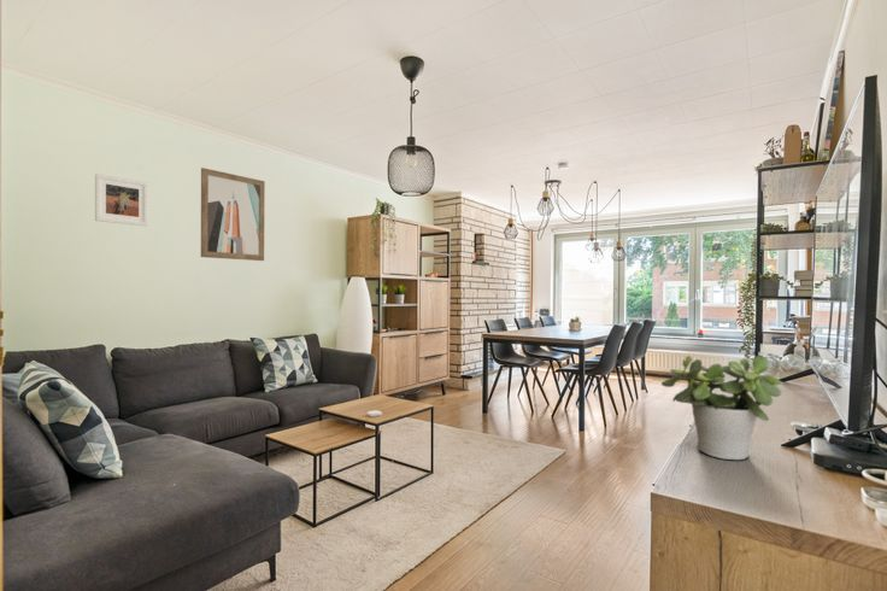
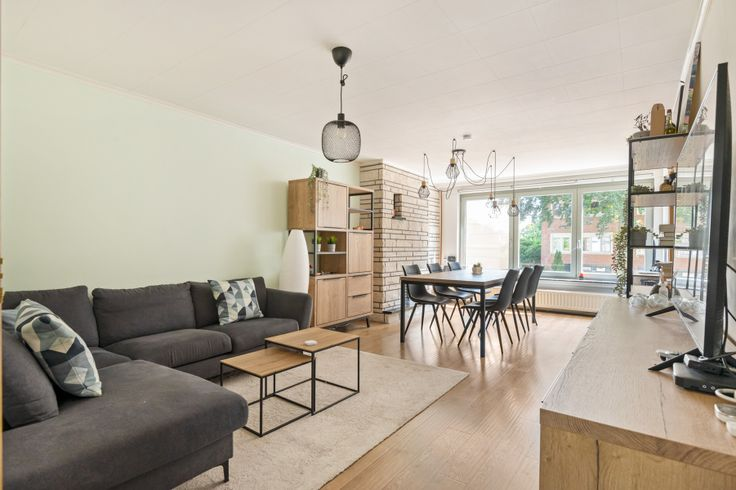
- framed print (122, 200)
- wall art (234, 216)
- potted plant (723, 405)
